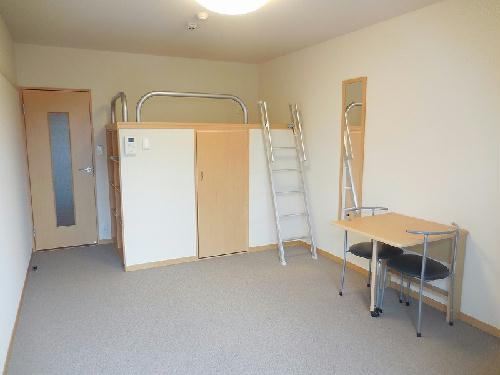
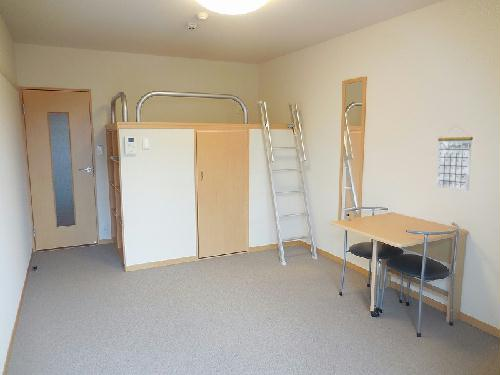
+ calendar (453, 157)
